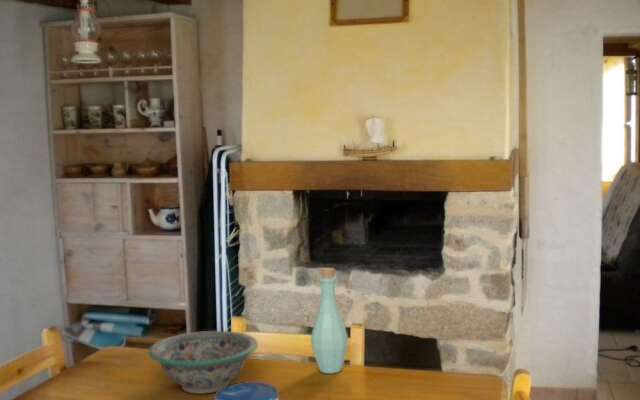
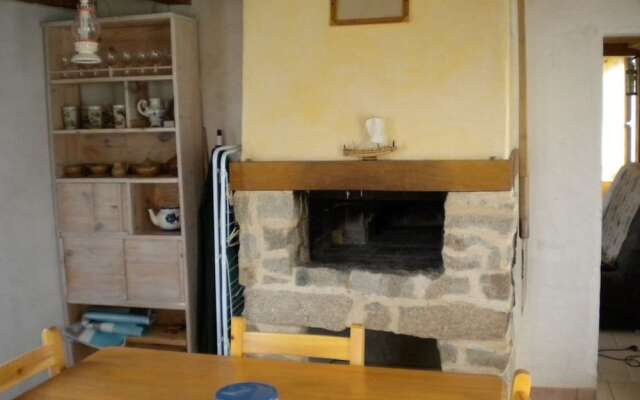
- bottle (328, 319)
- decorative bowl (204, 365)
